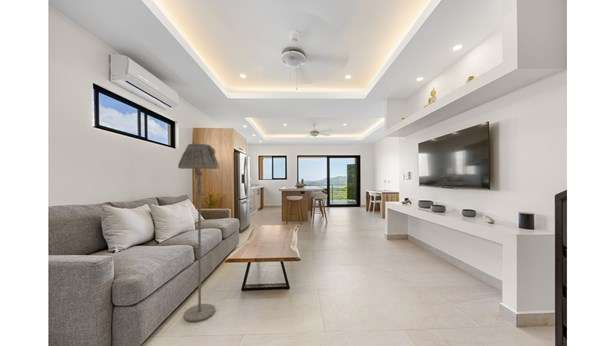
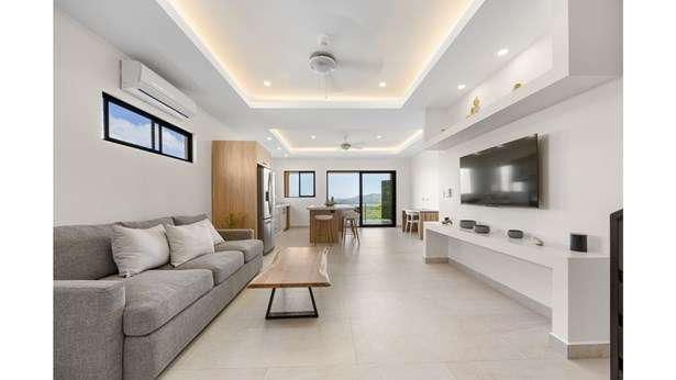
- floor lamp (199, 228)
